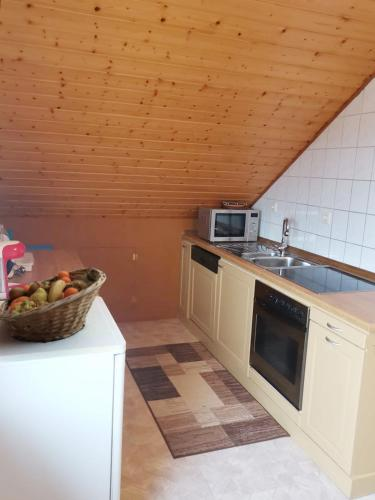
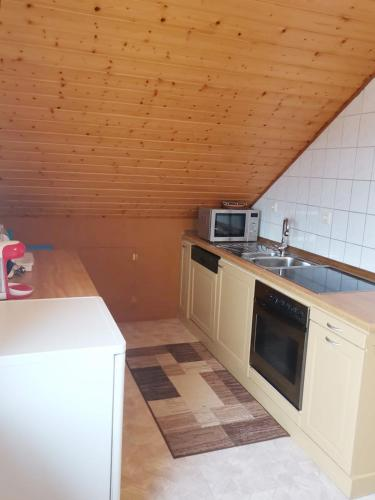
- fruit basket (53, 300)
